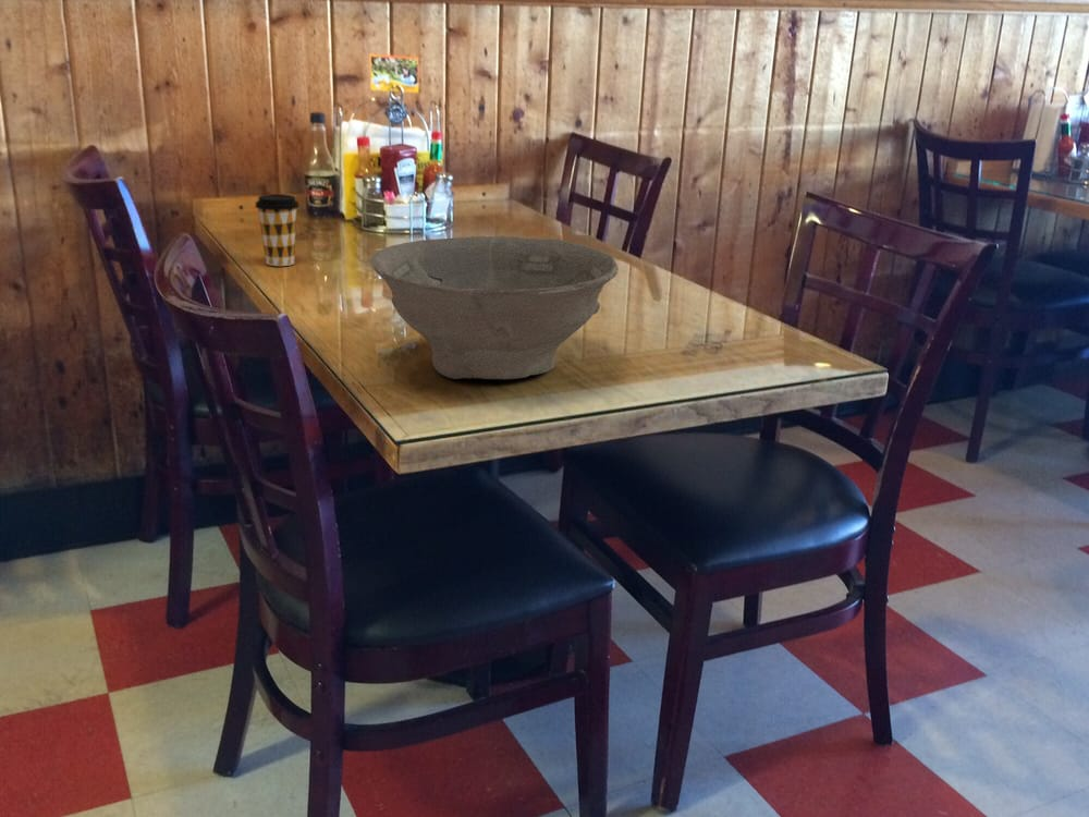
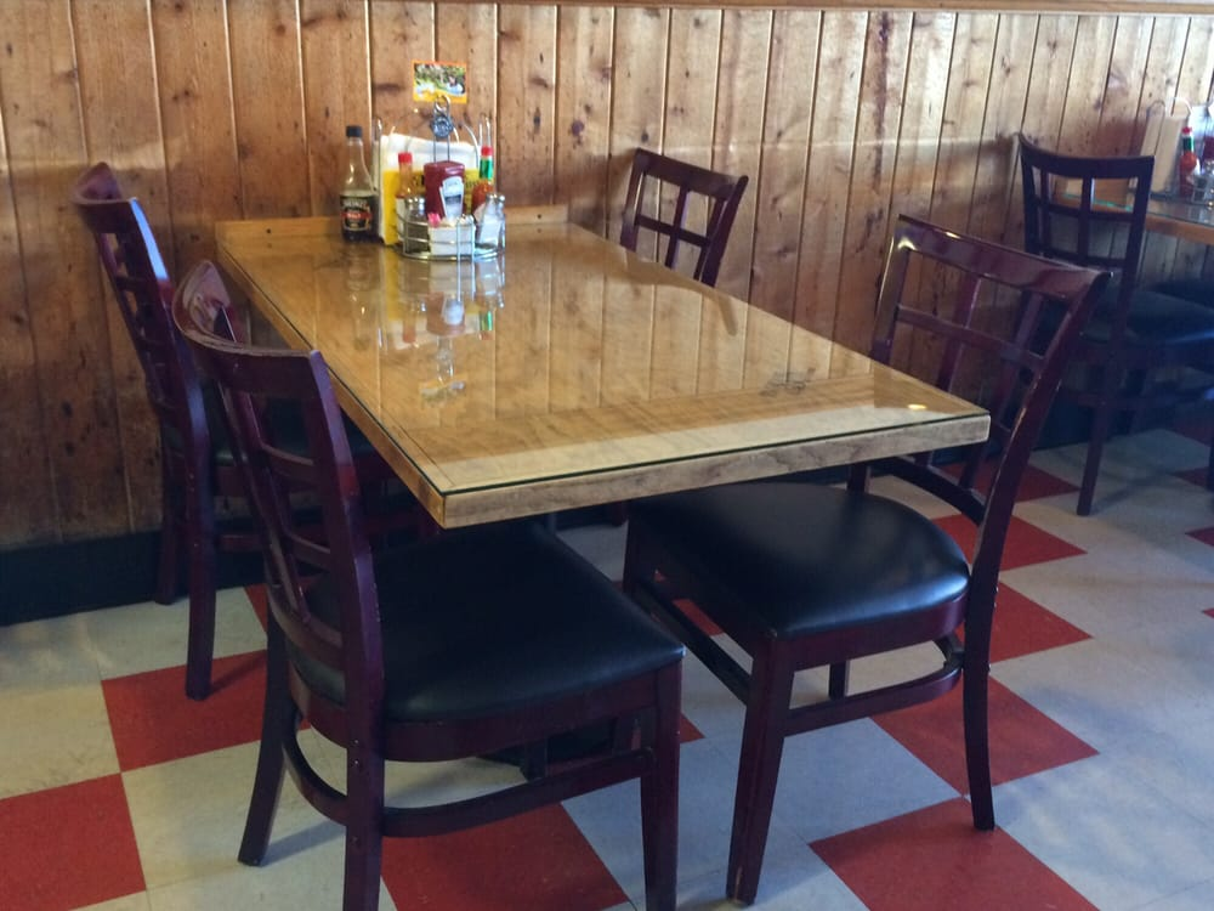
- bowl (494, 313)
- coffee cup (278, 230)
